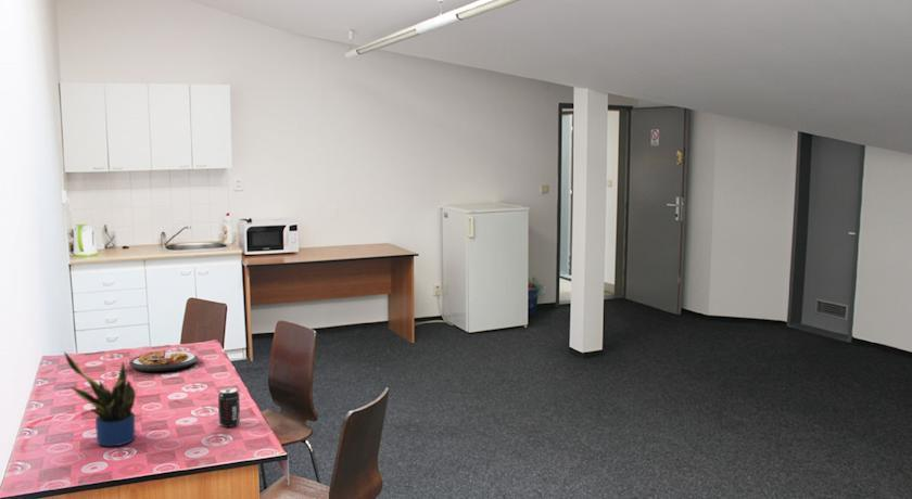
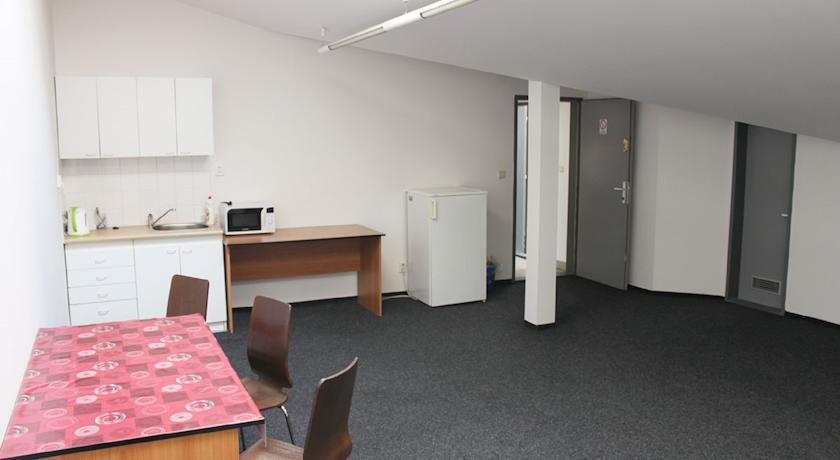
- beverage can (229, 407)
- plate (164, 358)
- potted plant (102, 397)
